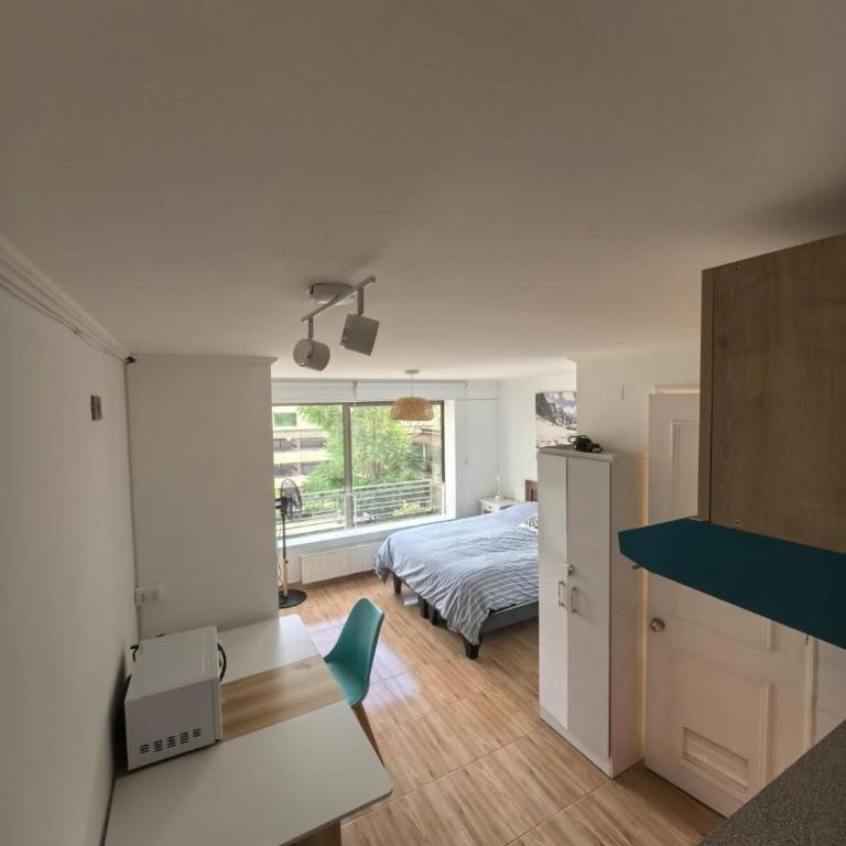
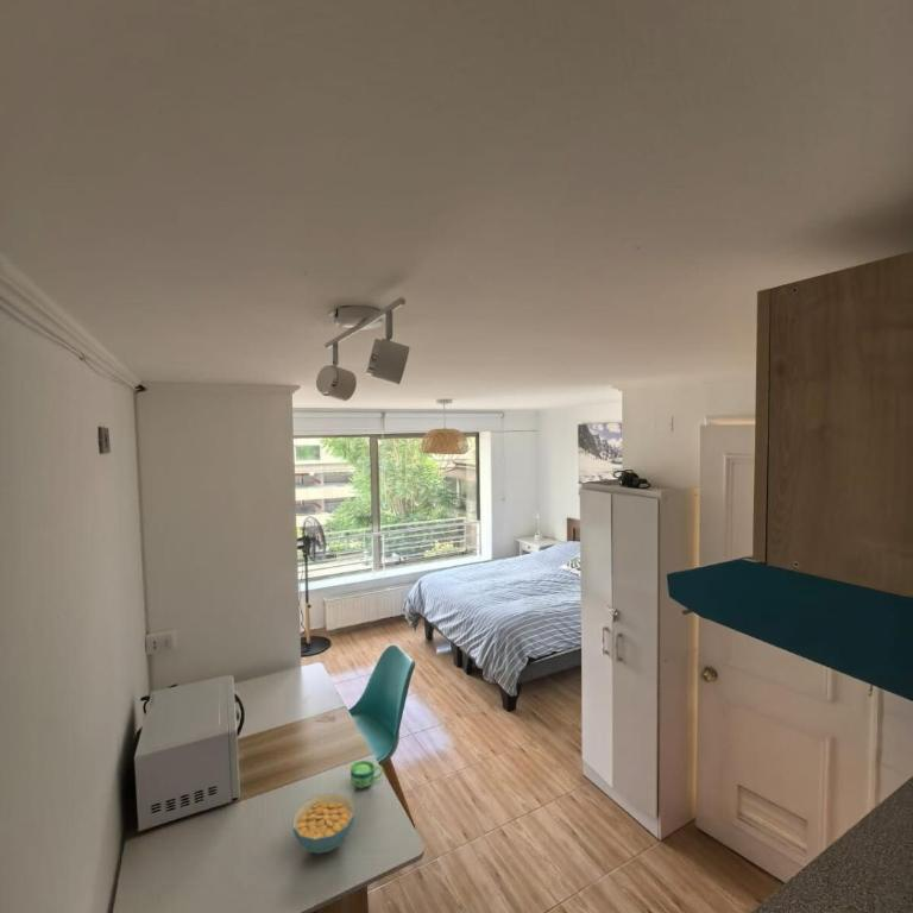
+ cup (366, 774)
+ cereal bowl (325, 829)
